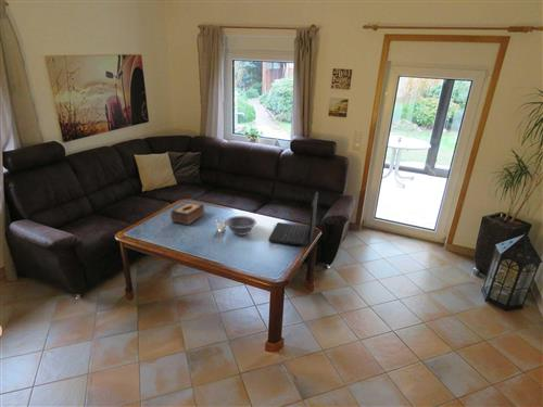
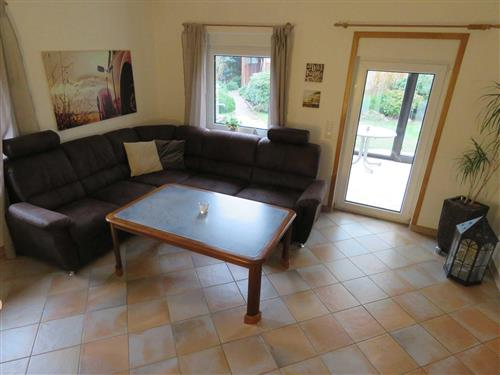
- decorative bowl (240, 227)
- tissue box (188, 213)
- laptop (291, 224)
